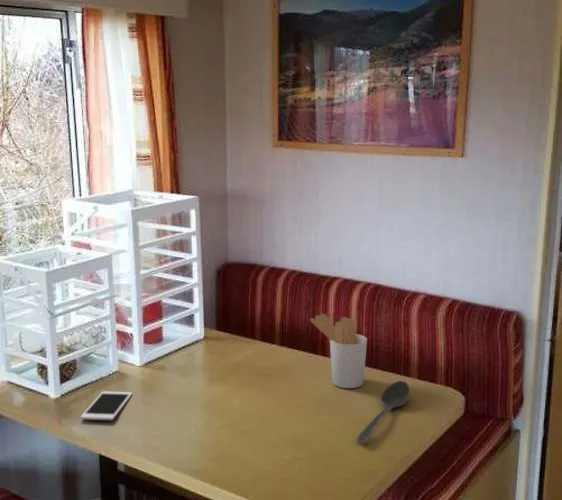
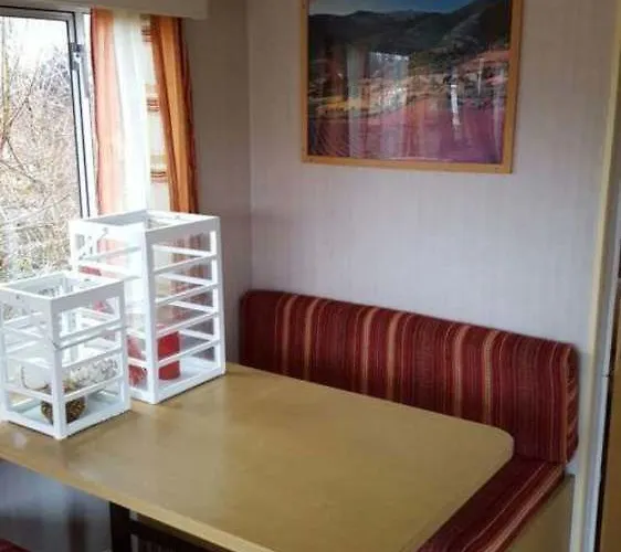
- stirrer (382, 410)
- utensil holder (338, 348)
- cell phone (107, 405)
